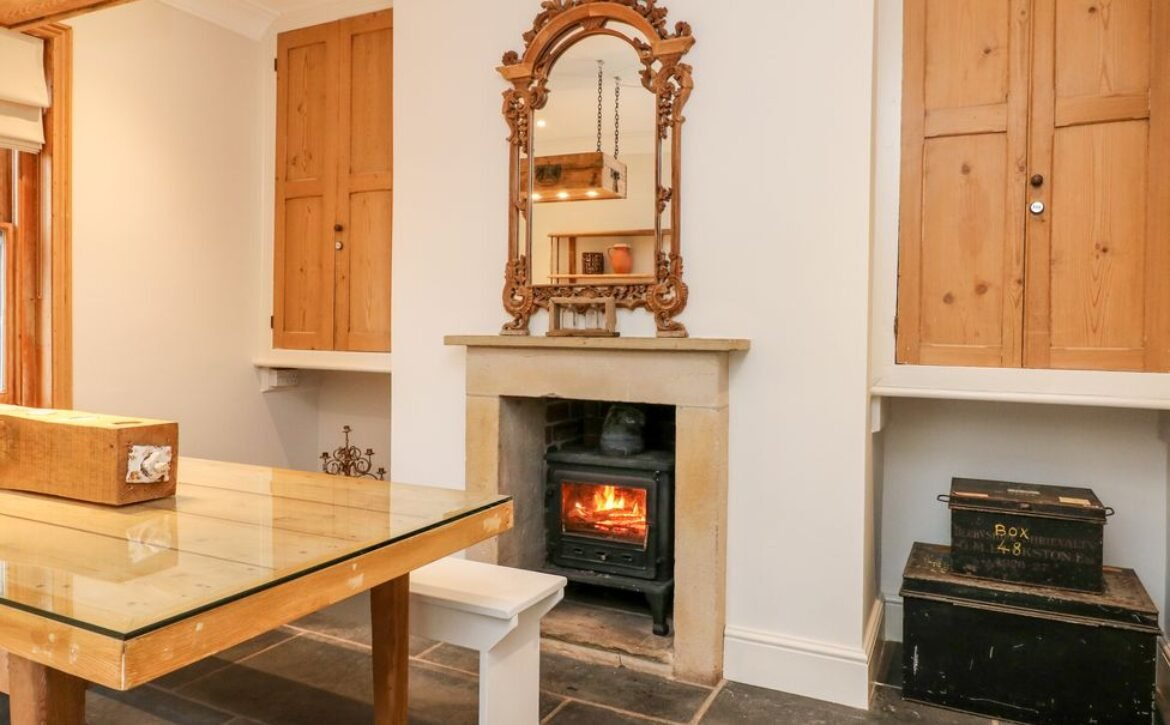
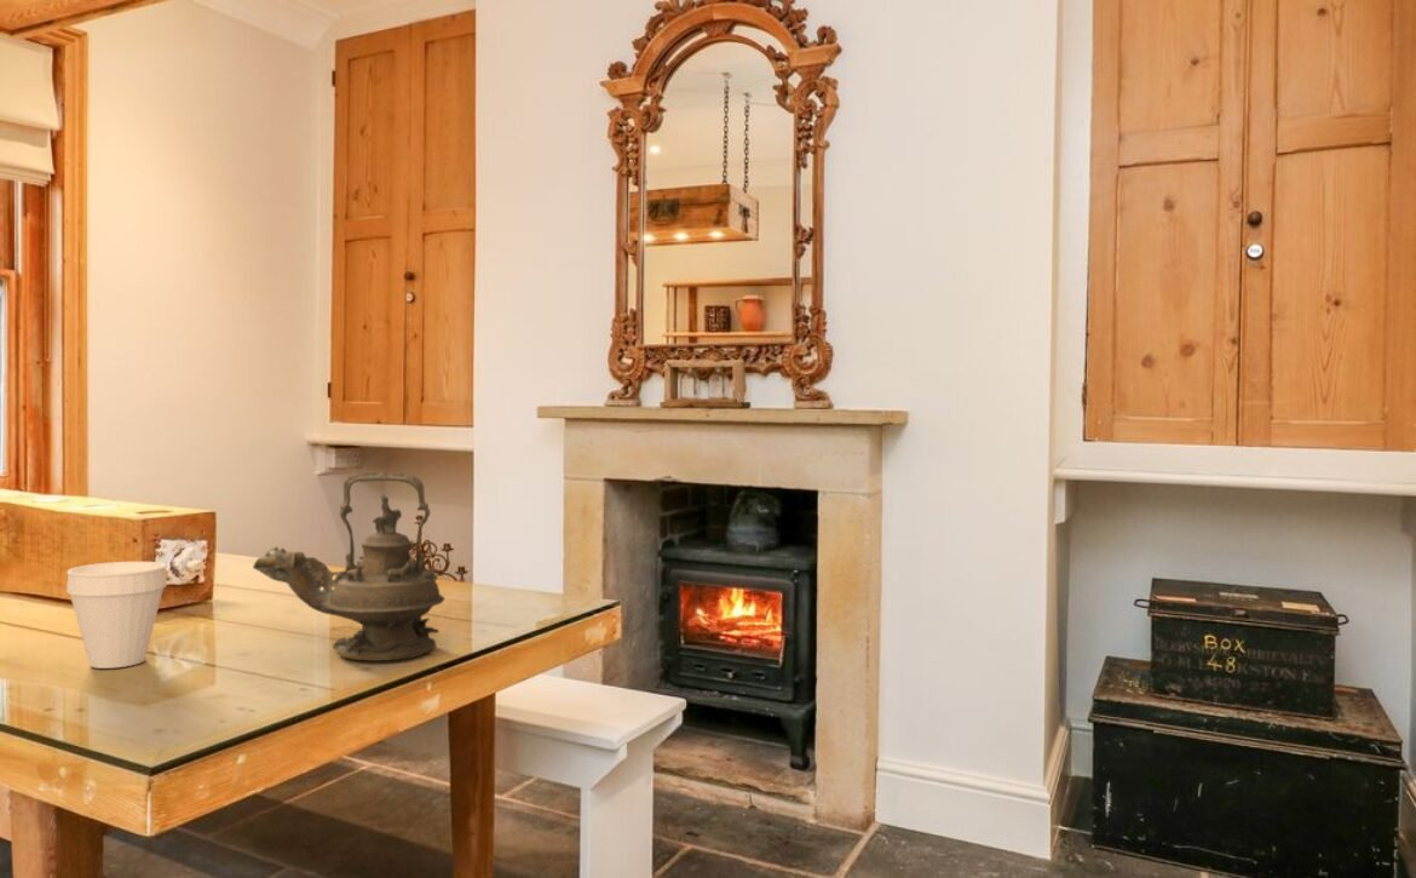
+ teapot (349, 561)
+ cup (117, 614)
